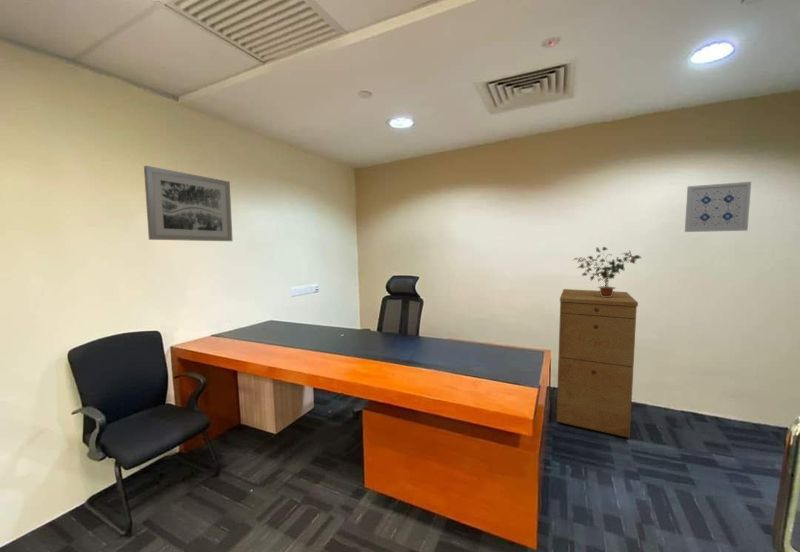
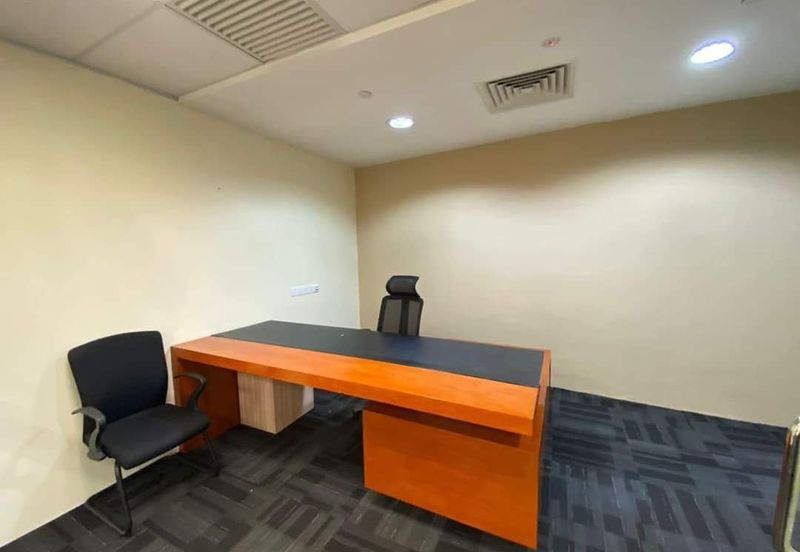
- wall art (193, 207)
- wall art (716, 207)
- filing cabinet (592, 354)
- potted plant (606, 271)
